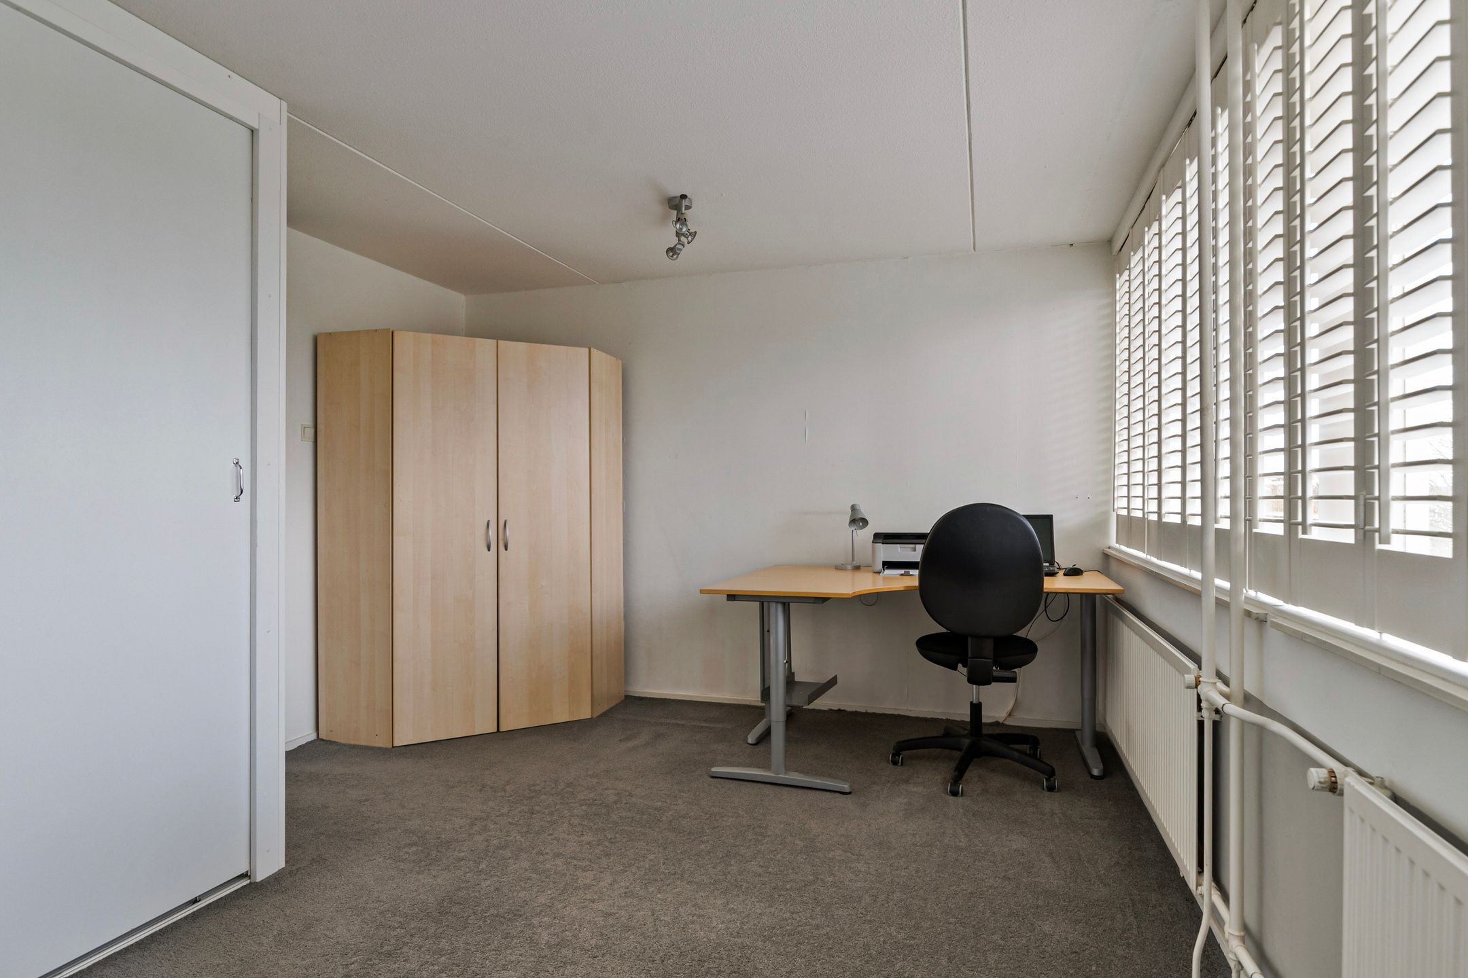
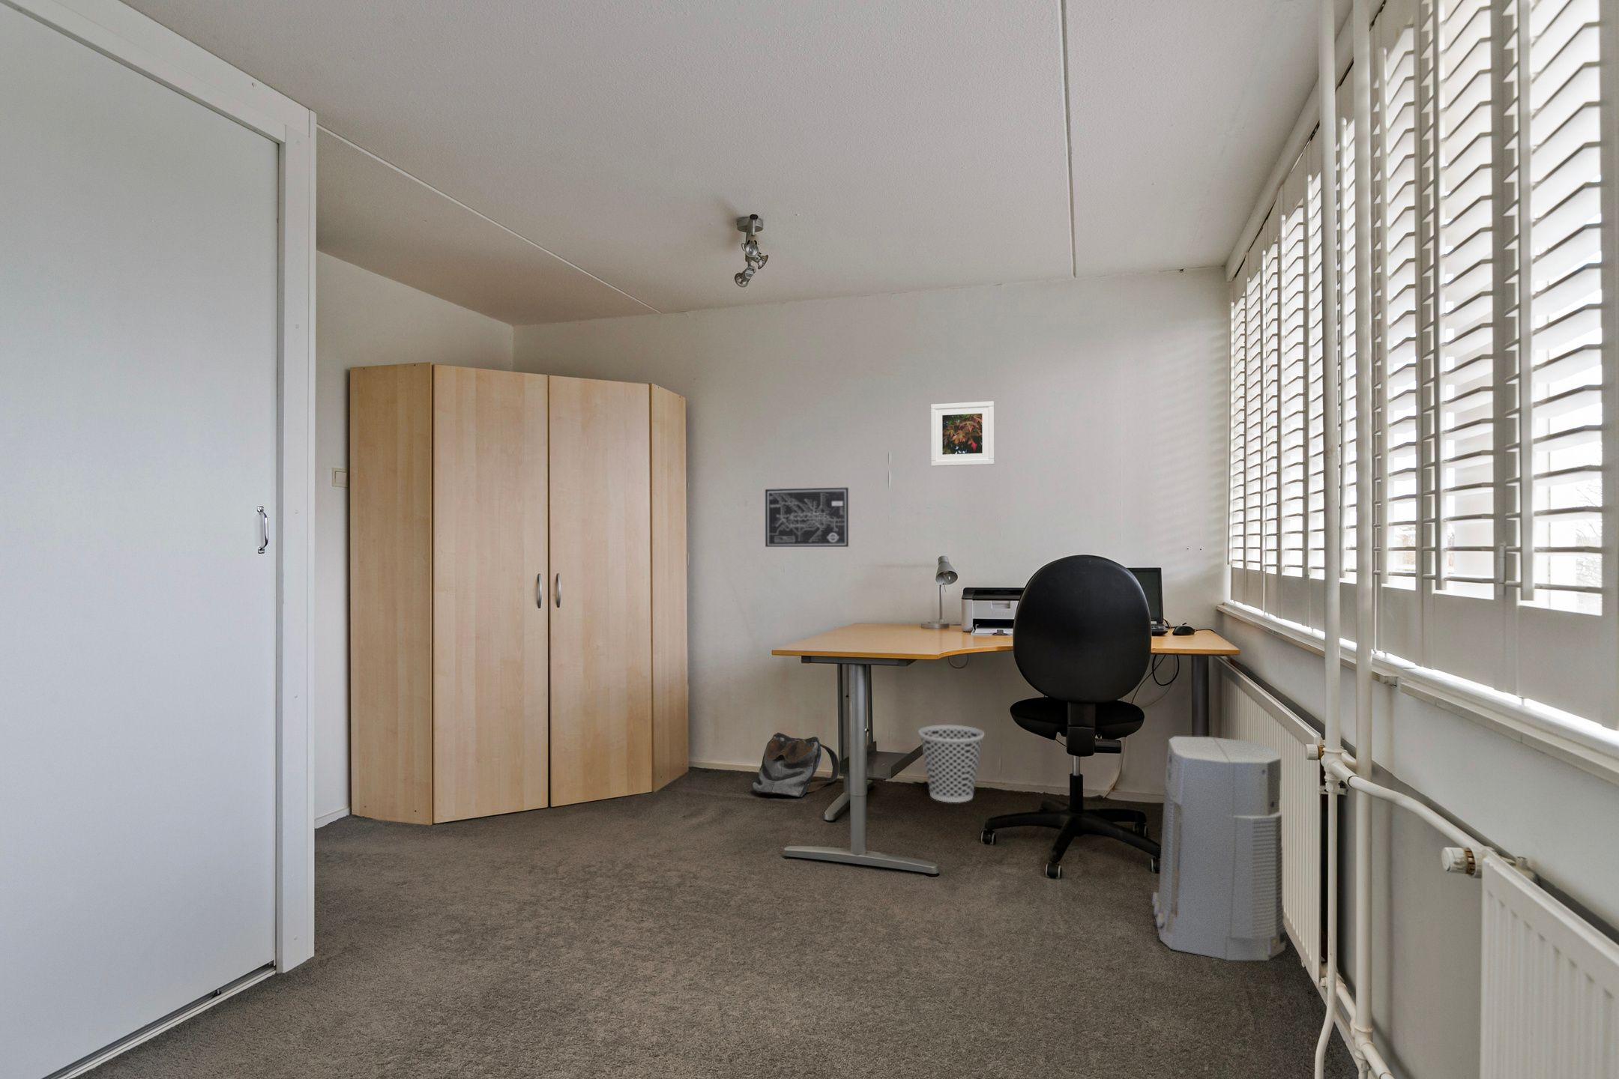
+ air purifier (1221, 842)
+ backpack (790, 762)
+ wall art (806, 517)
+ wastebasket (952, 763)
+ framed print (961, 434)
